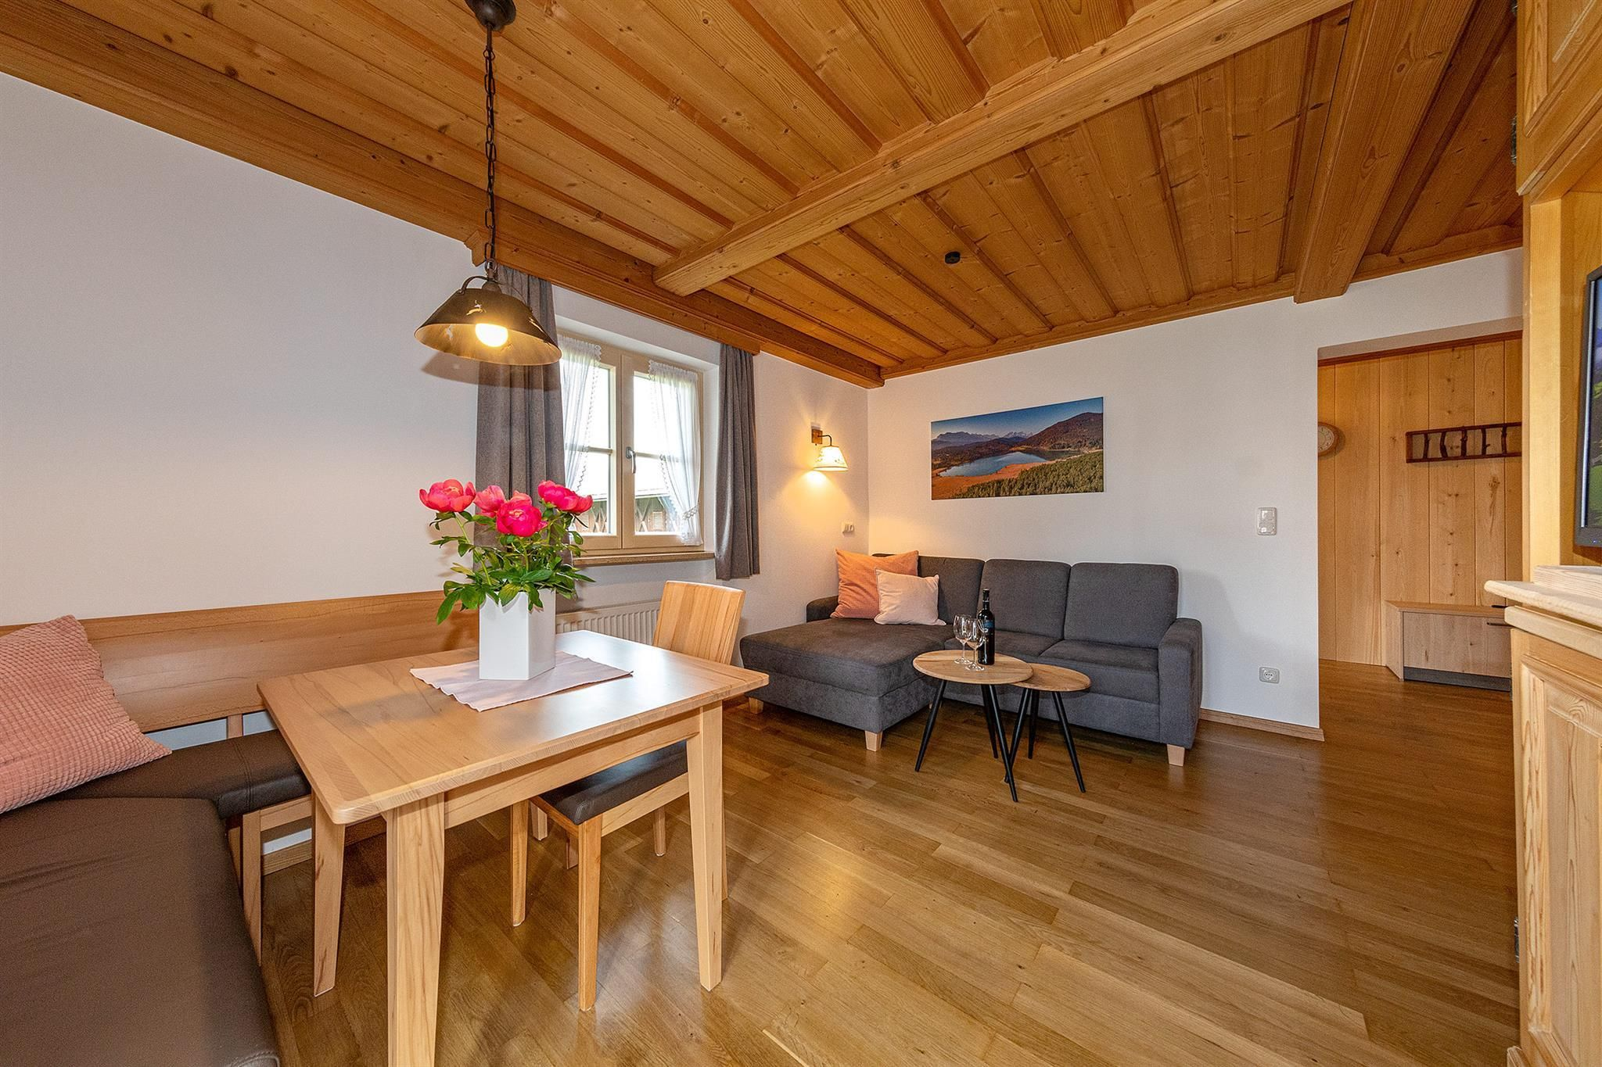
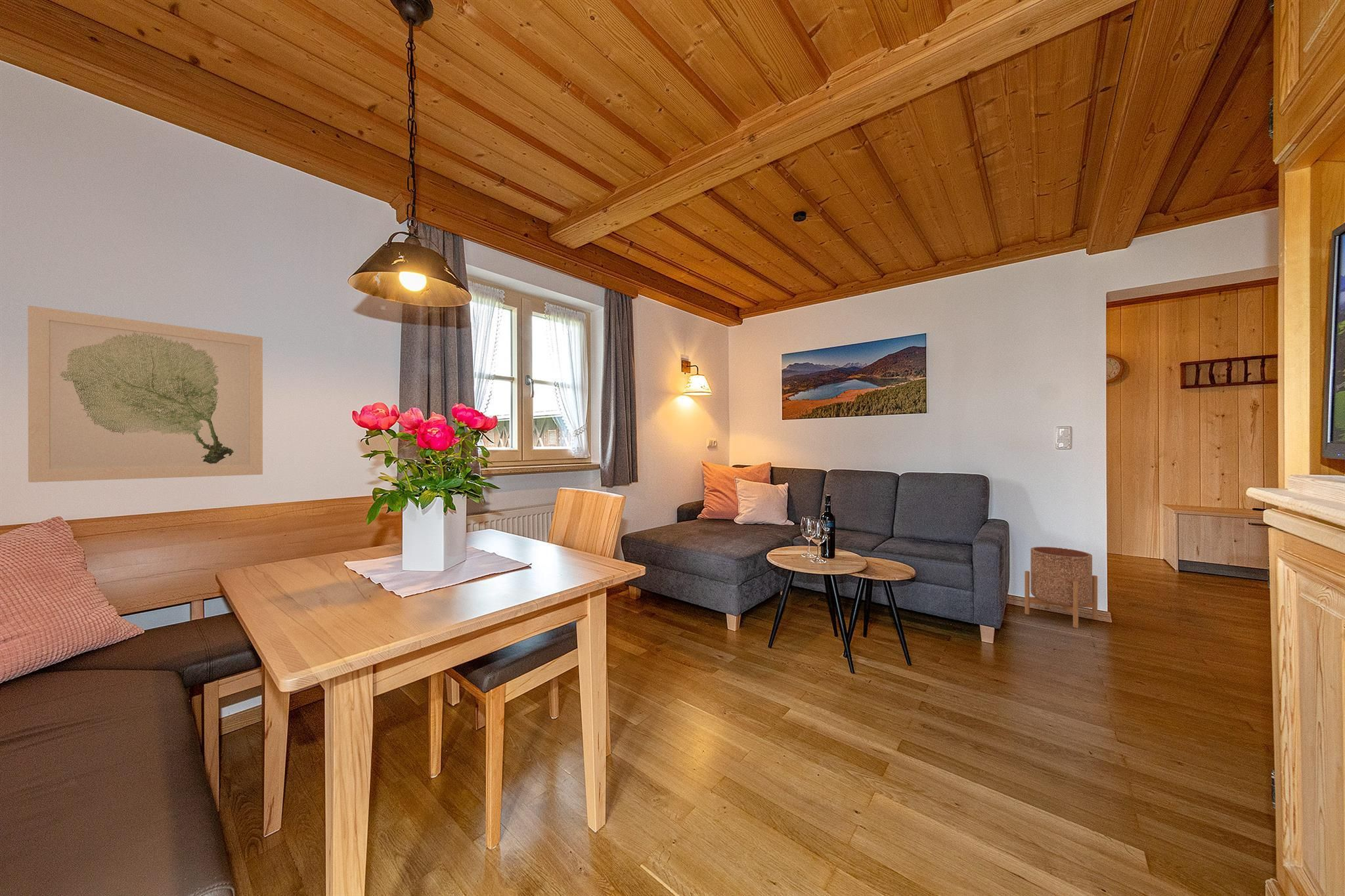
+ wall art (160, 400)
+ planter (1060, 584)
